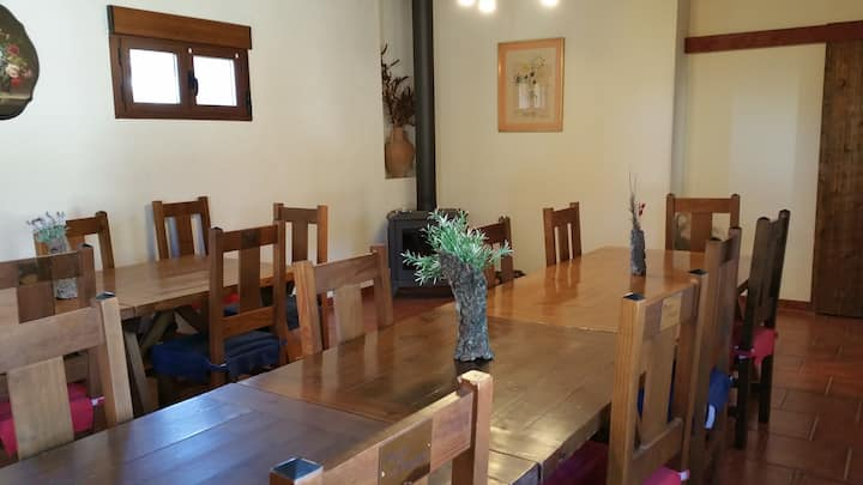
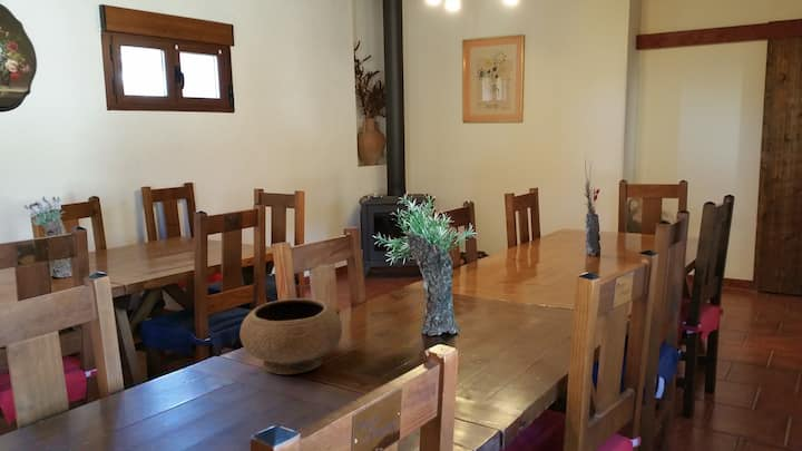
+ bowl (292, 335)
